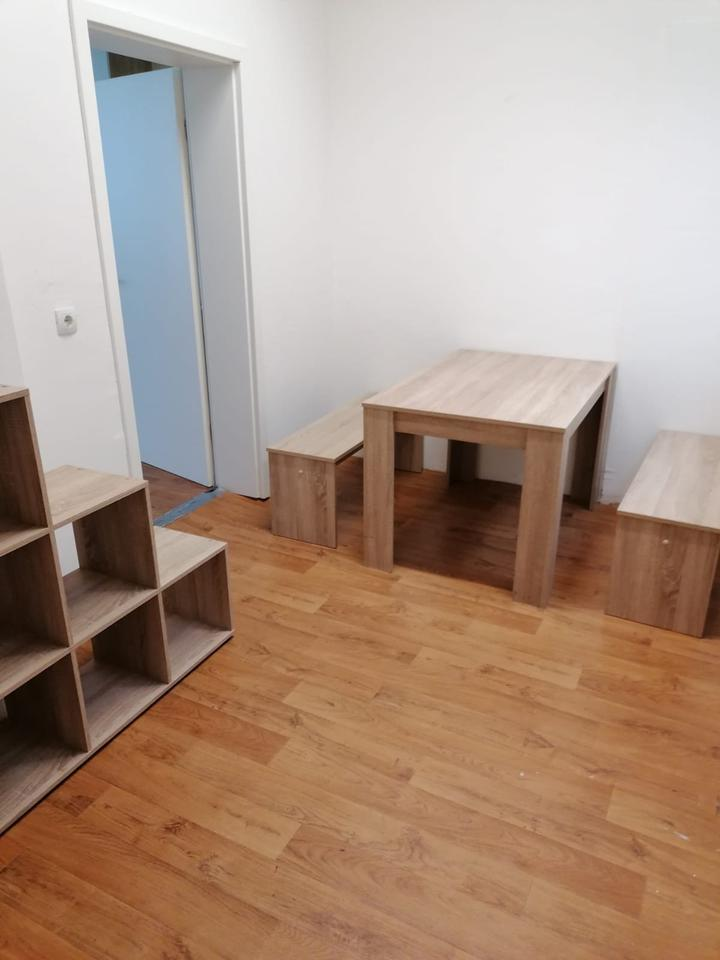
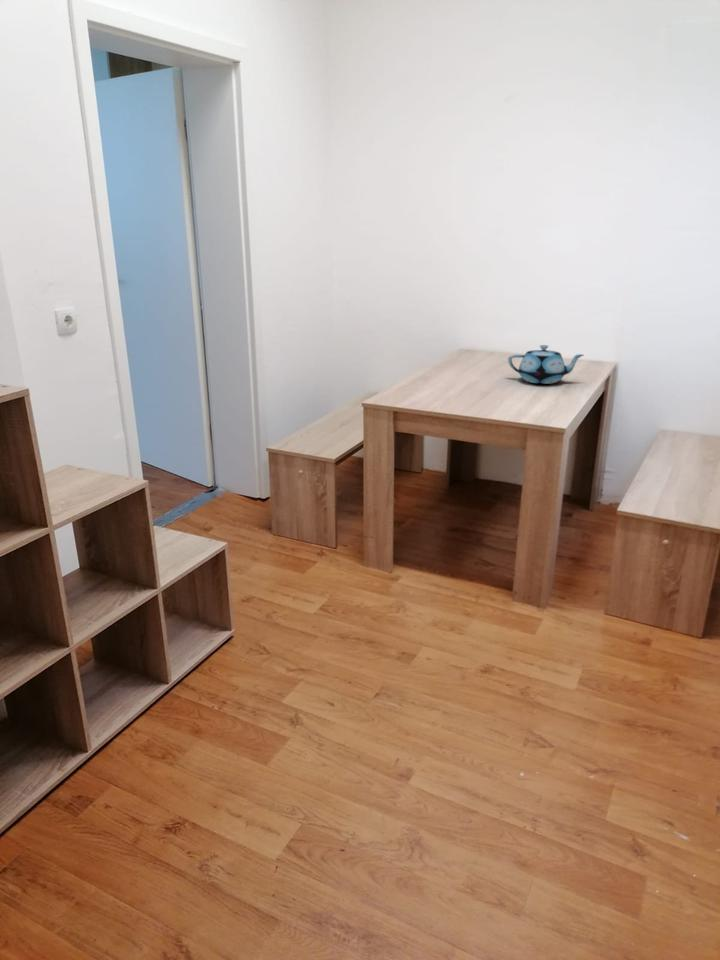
+ teapot (545, 363)
